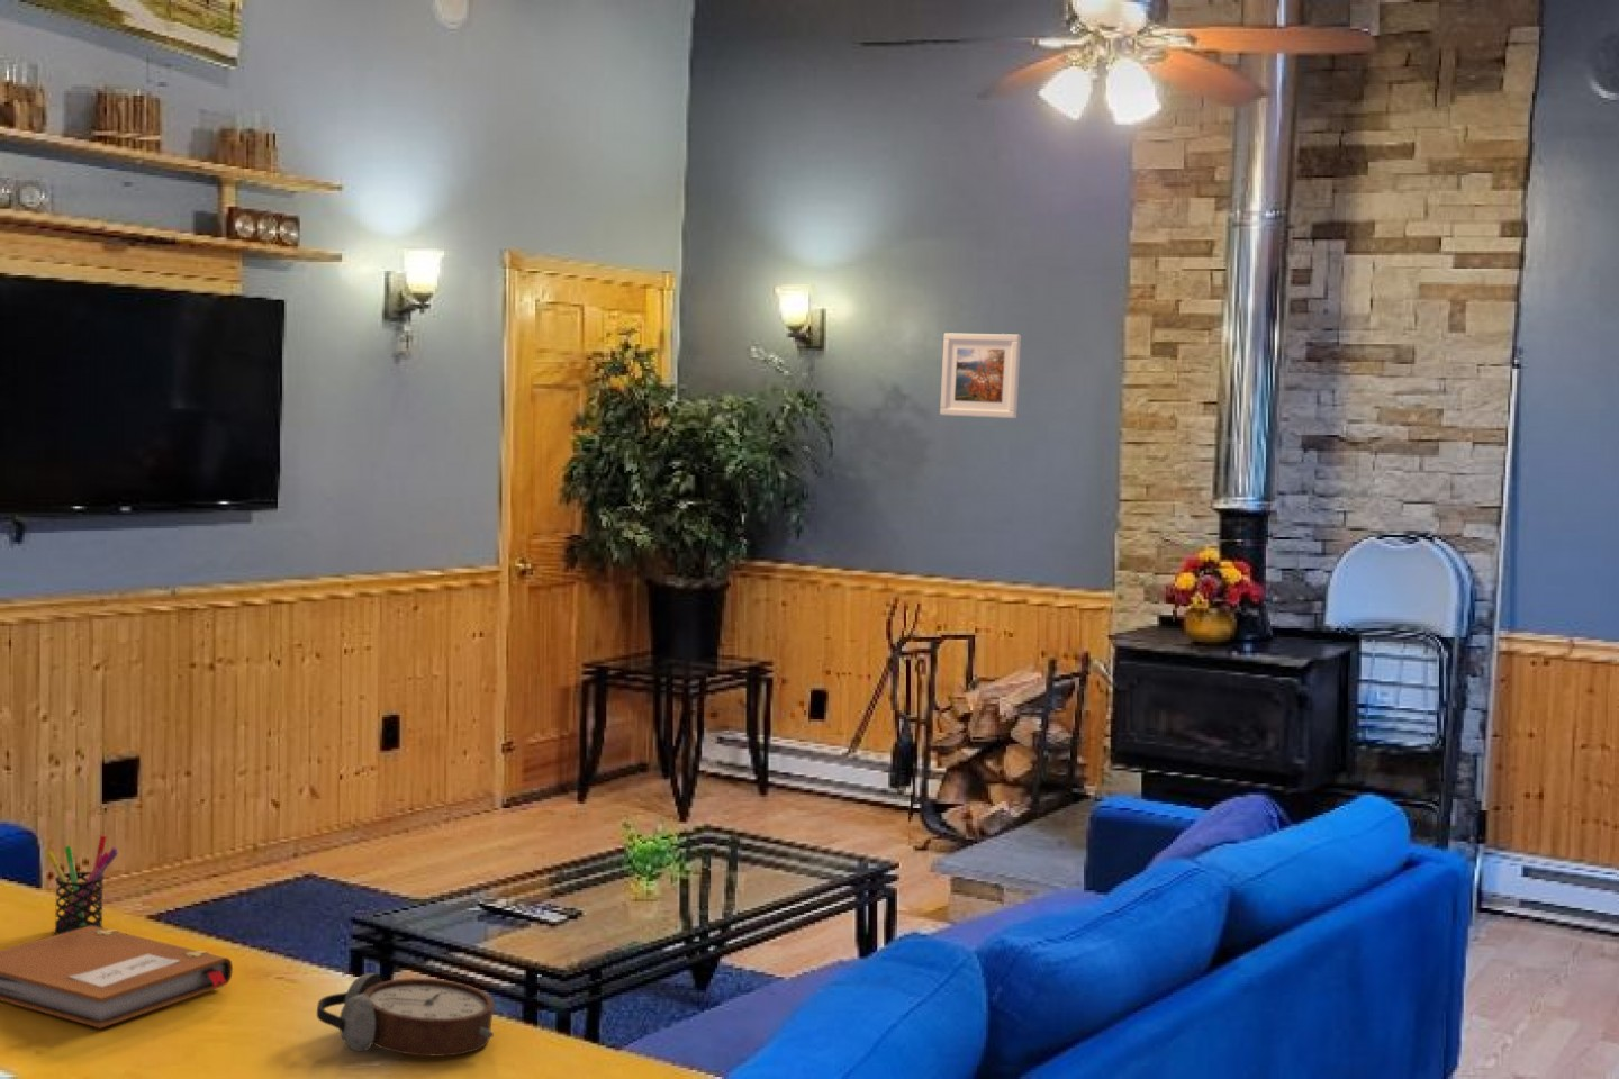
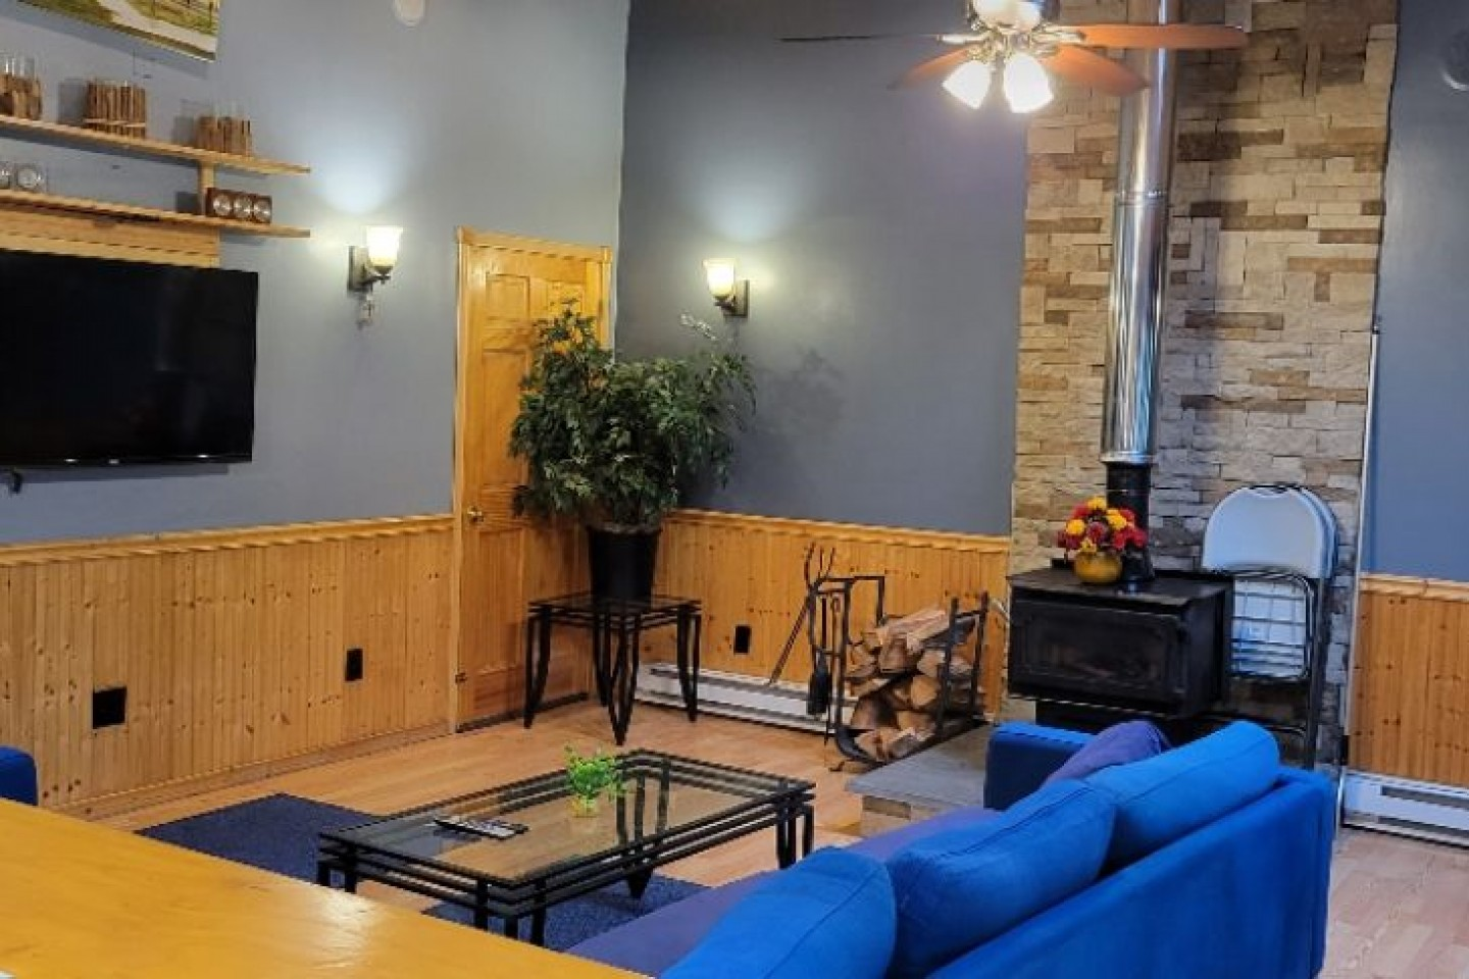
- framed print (979, 375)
- alarm clock (406, 1010)
- notebook (102, 972)
- pen holder (80, 883)
